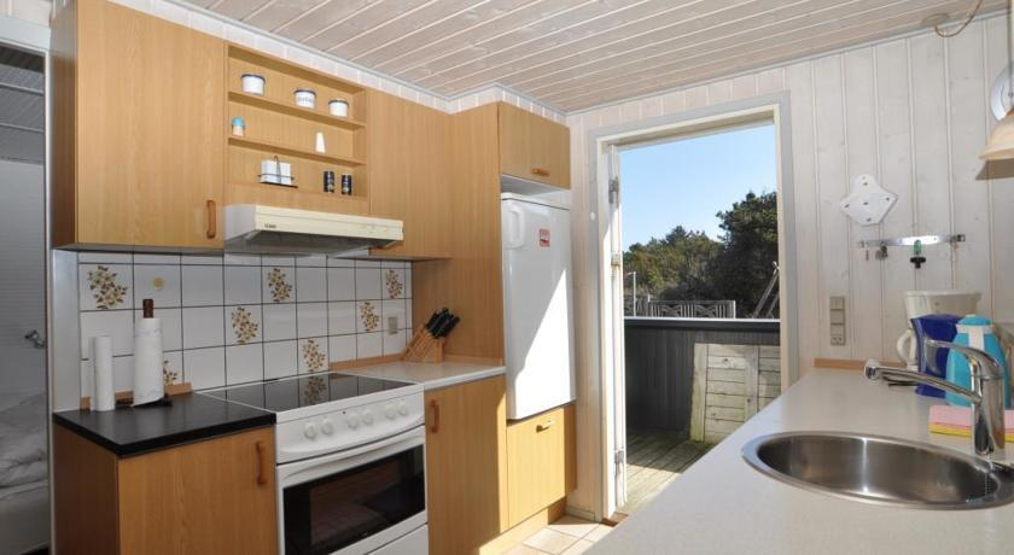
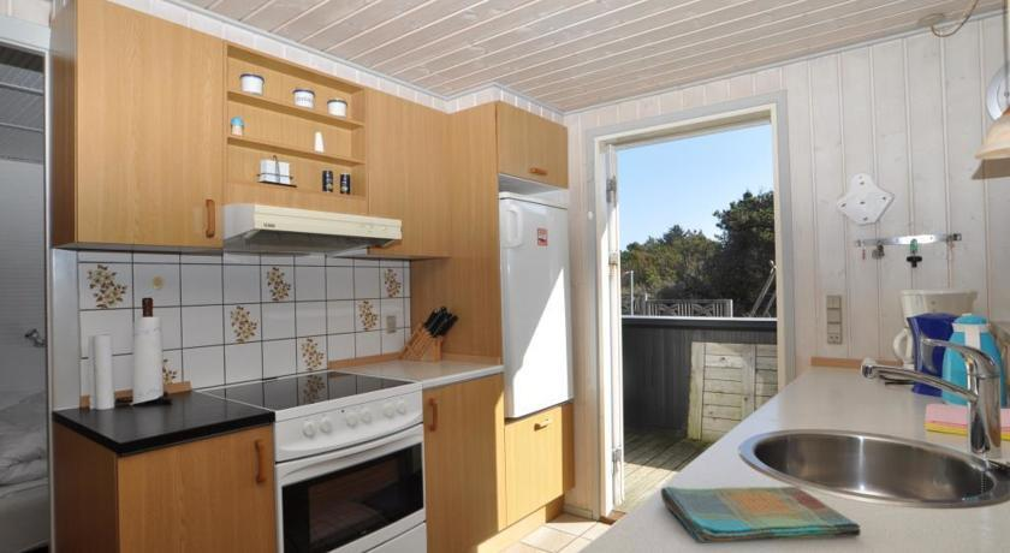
+ dish towel (751, 509)
